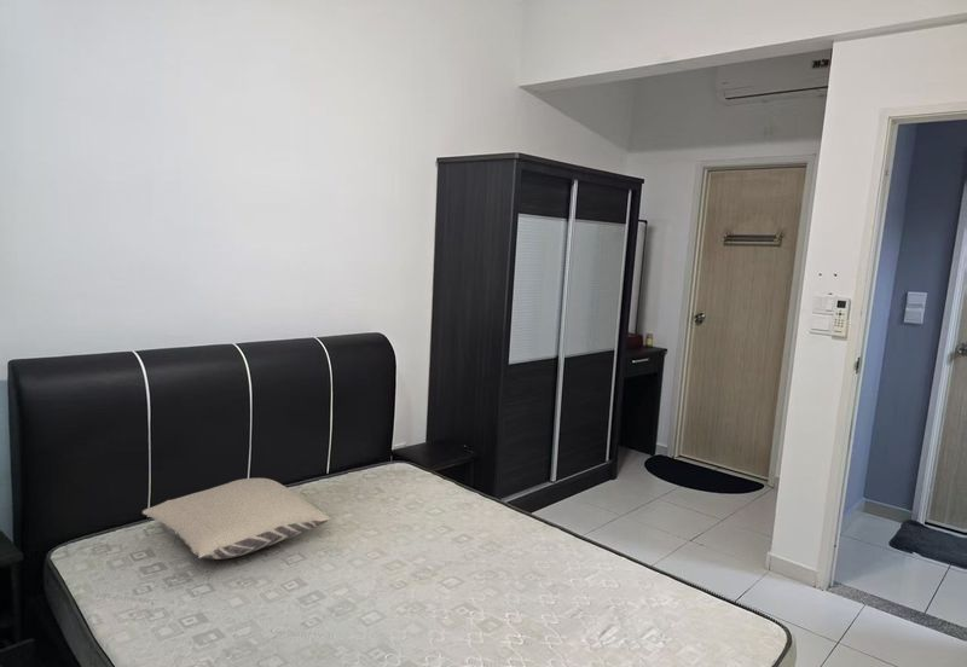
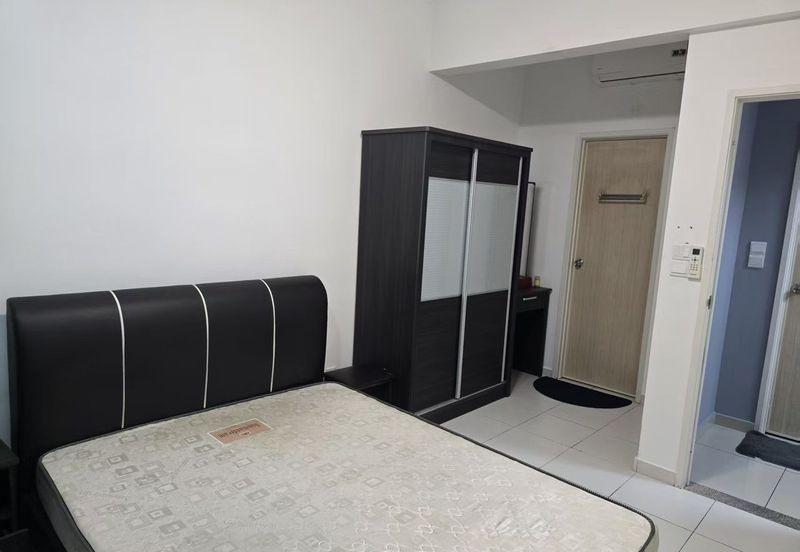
- pillow (236, 516)
